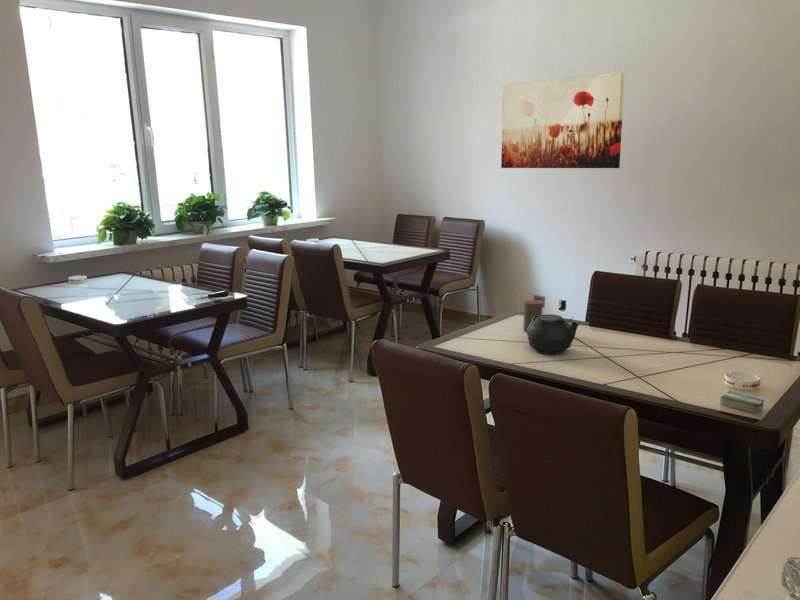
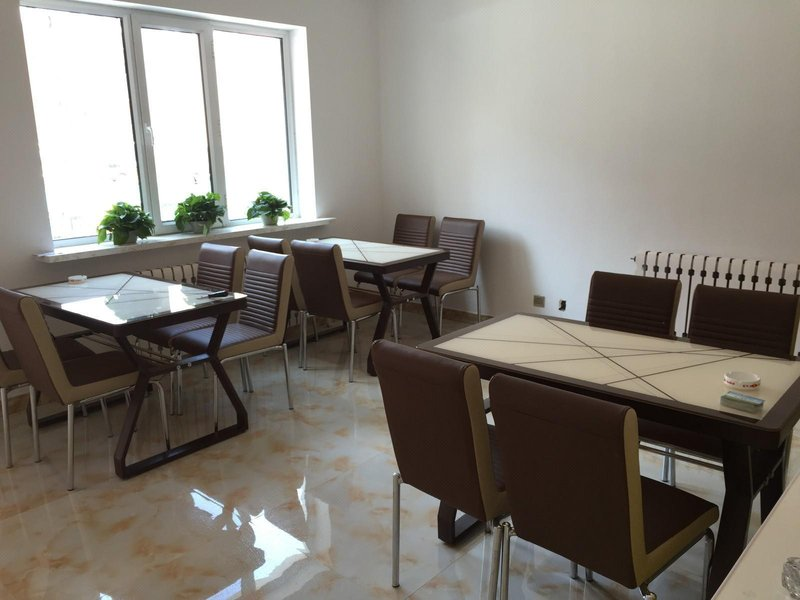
- cup (532, 316)
- teapot (554, 334)
- wall art (558, 124)
